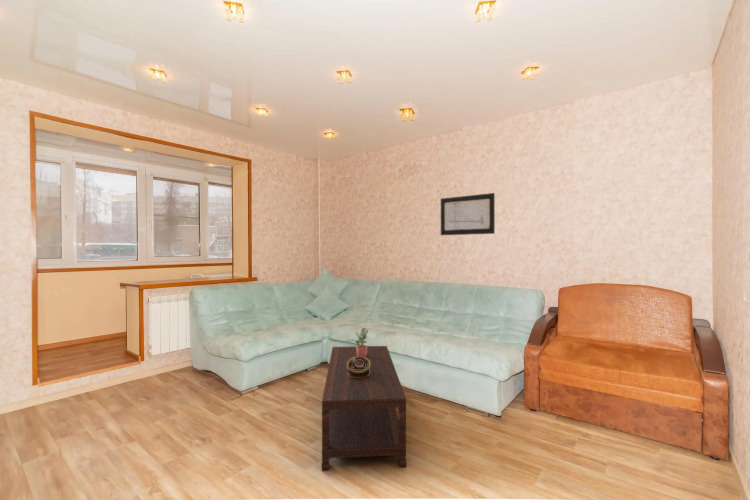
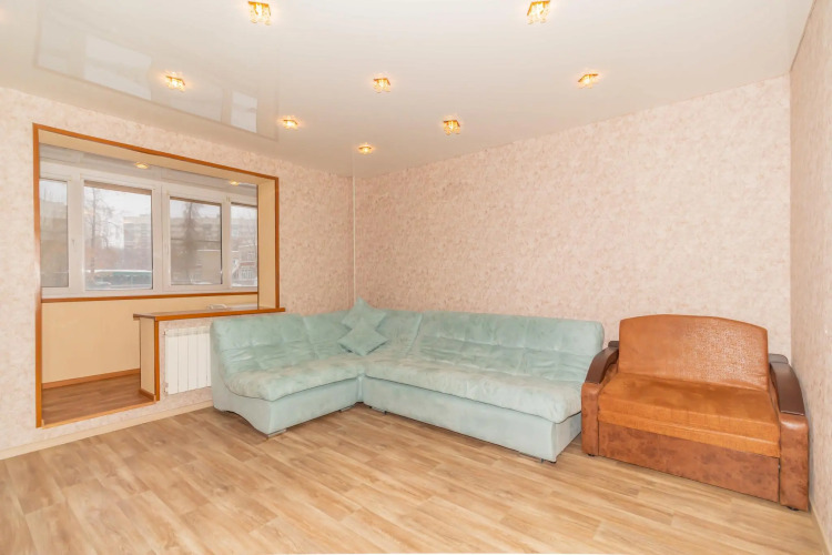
- potted plant (358, 340)
- wall art (466, 215)
- coffee table (361, 394)
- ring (358, 366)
